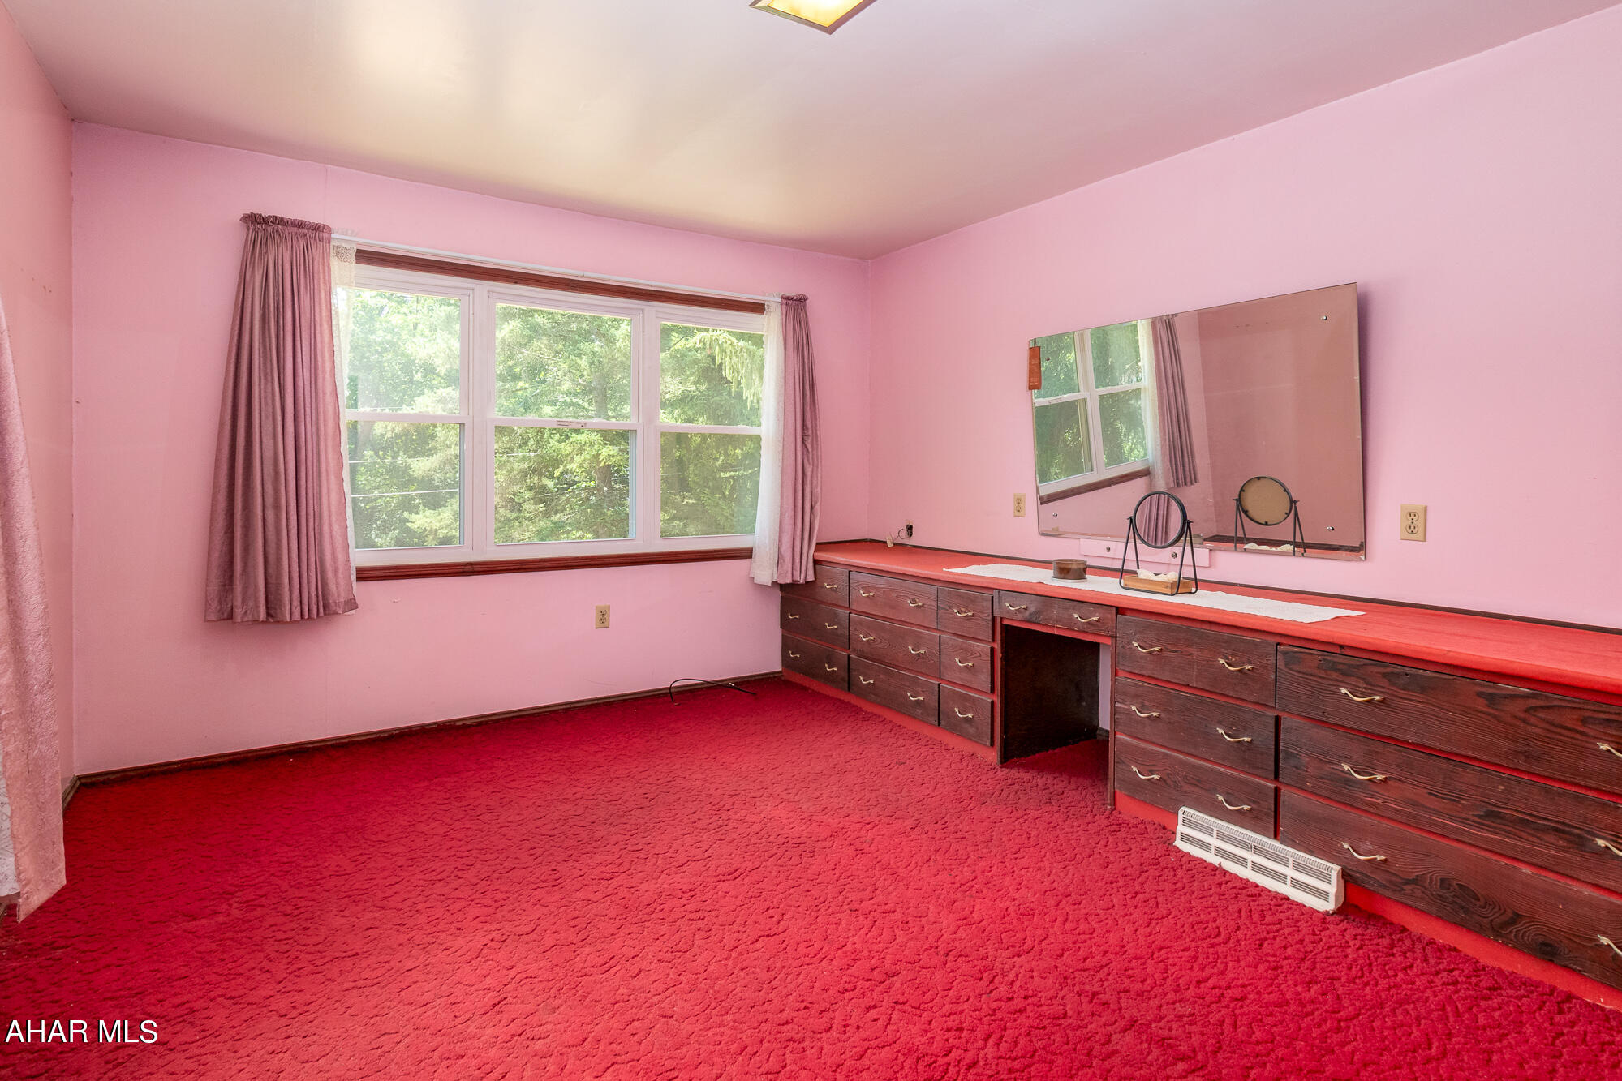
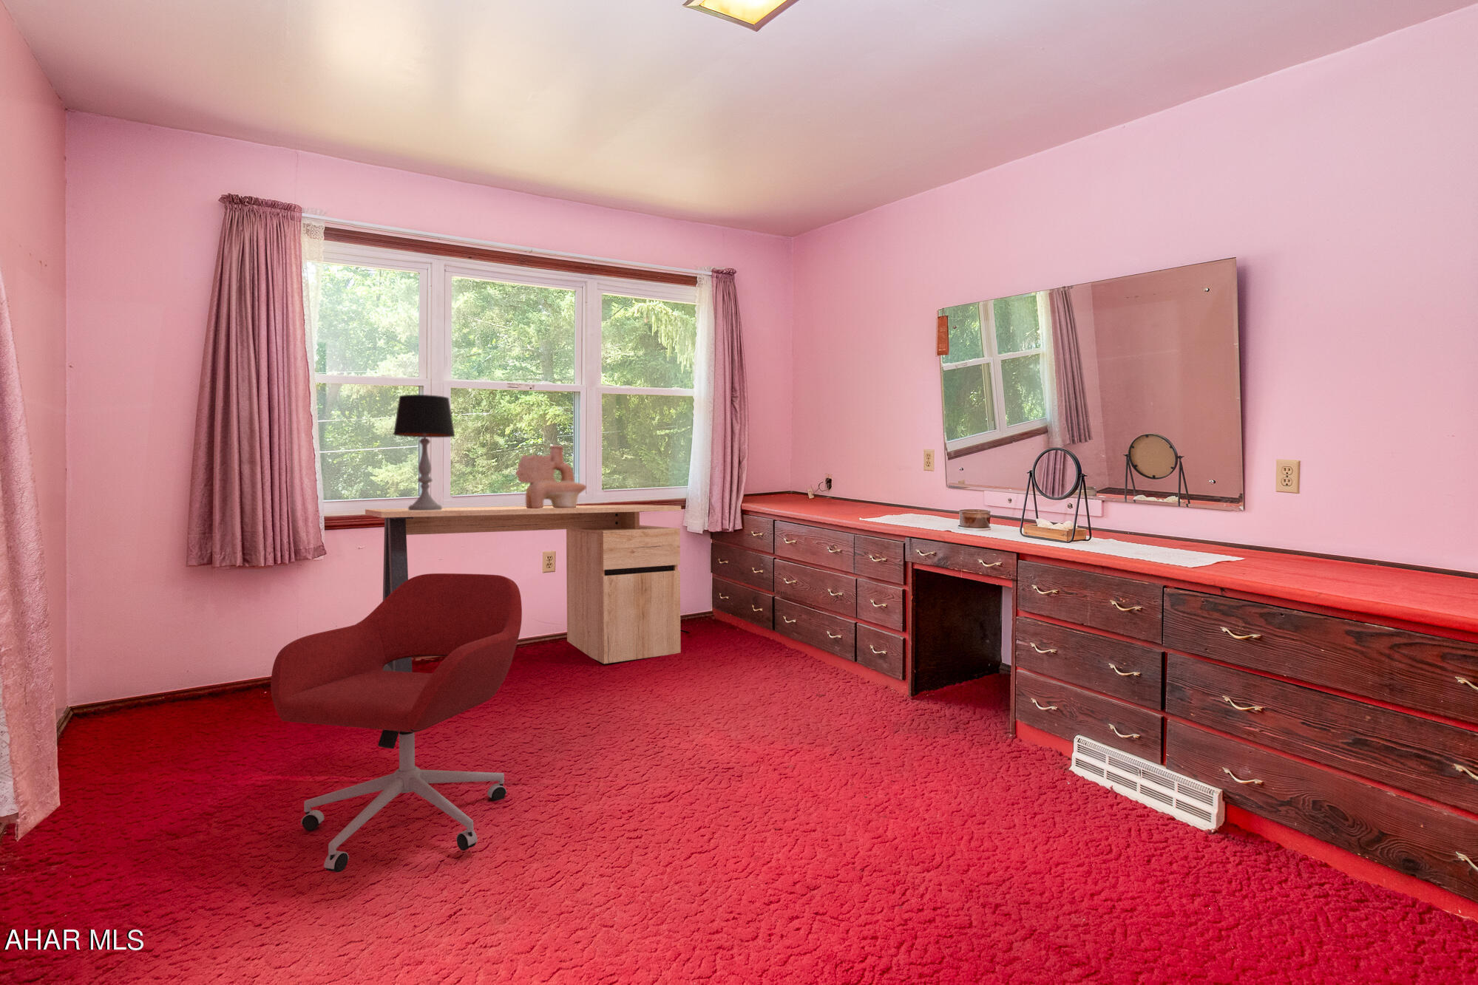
+ table lamp (424, 453)
+ decorative vase (552, 476)
+ desk (566, 580)
+ office chair (410, 704)
